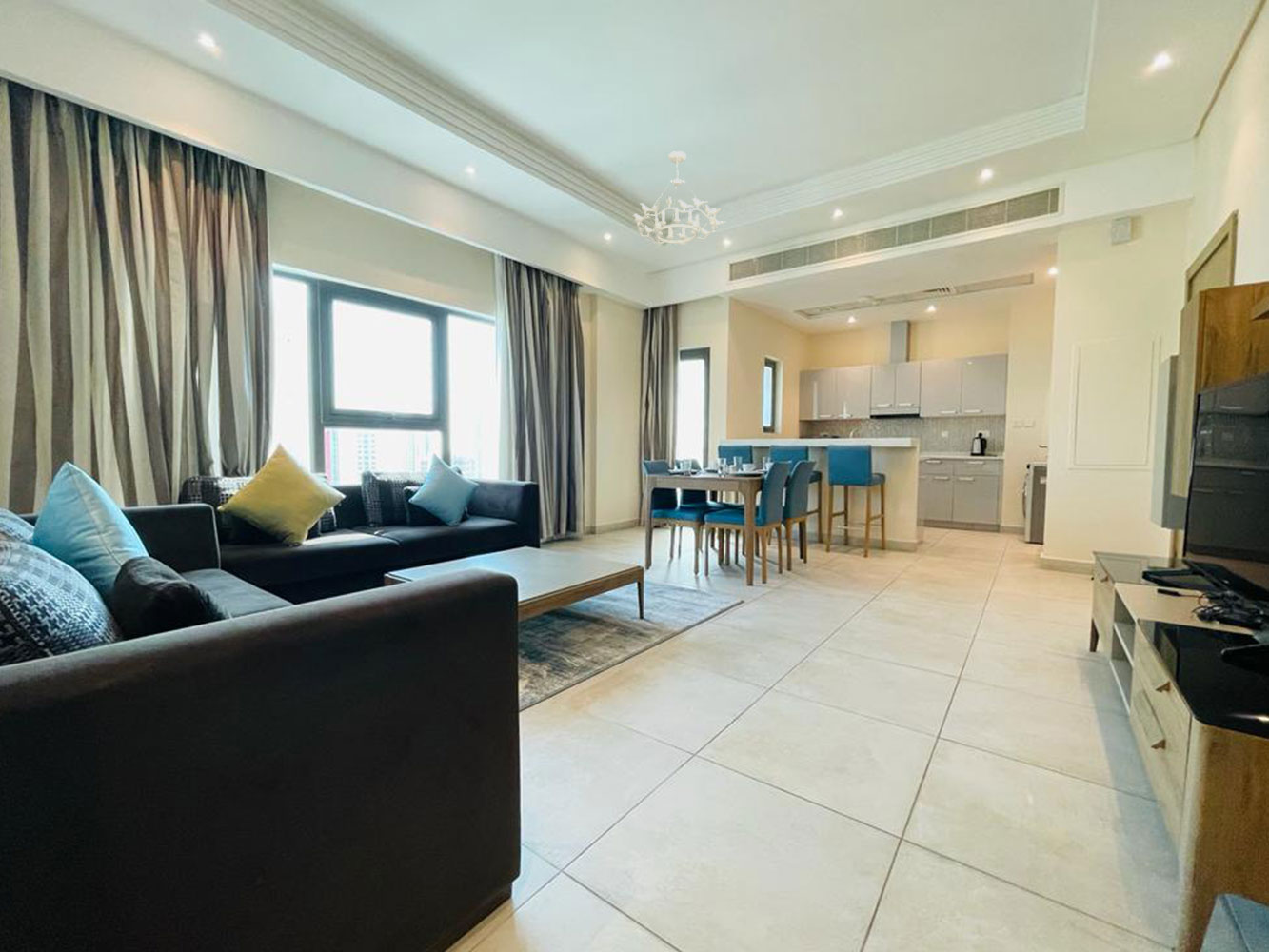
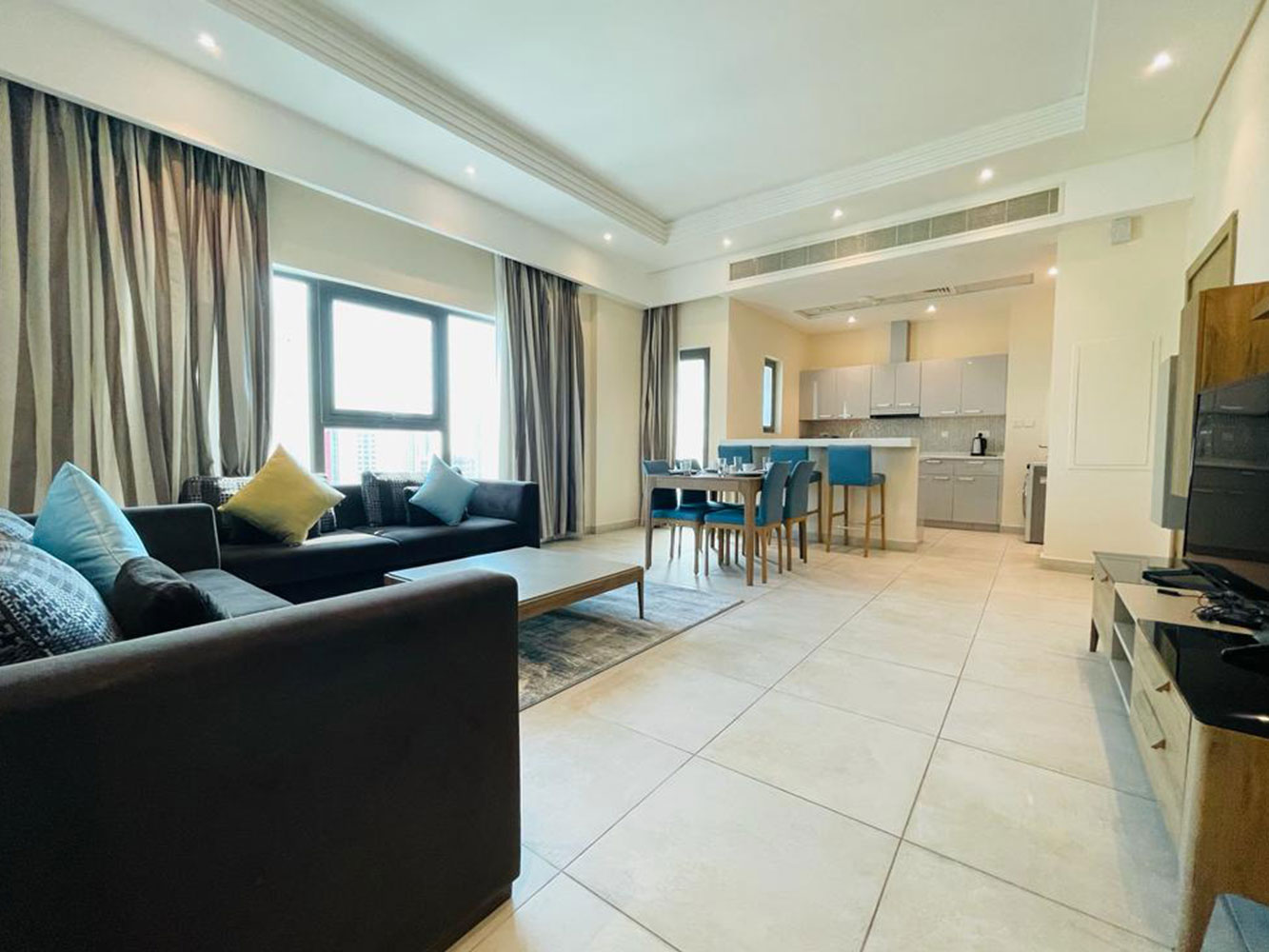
- chandelier (680, 200)
